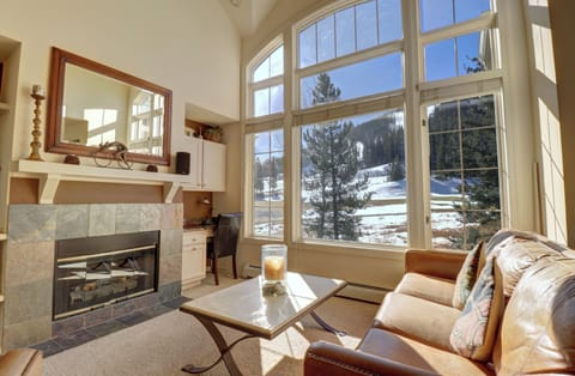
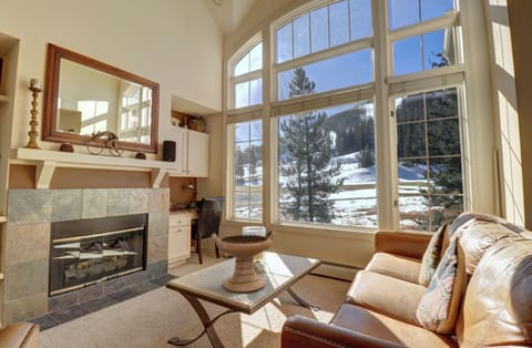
+ decorative bowl (244, 257)
